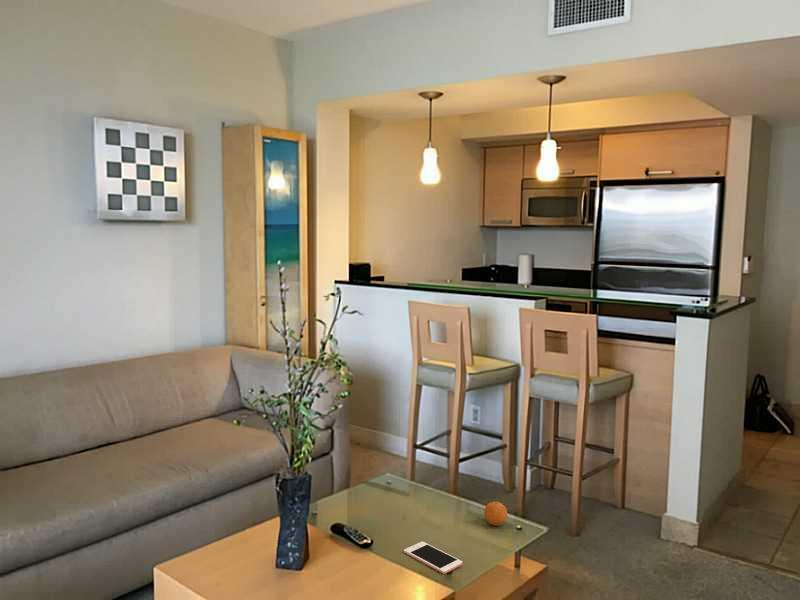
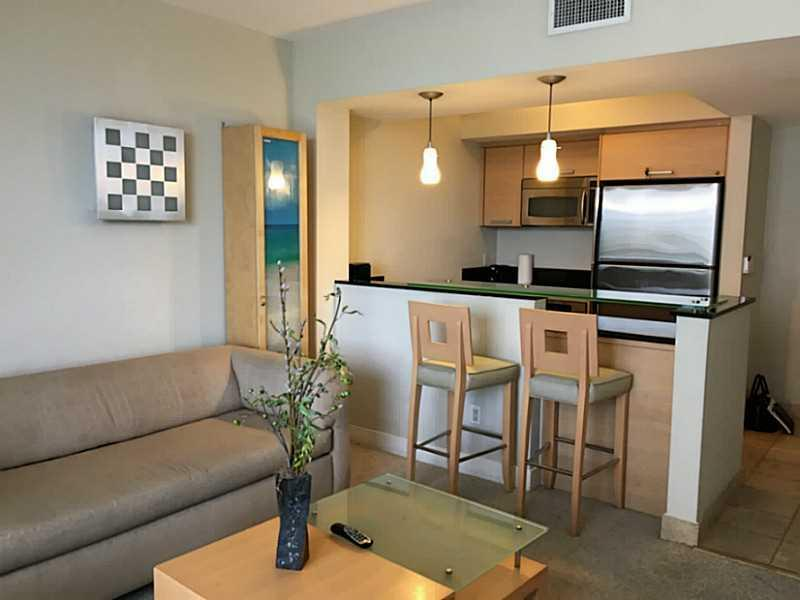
- cell phone (432, 556)
- fruit (495, 513)
